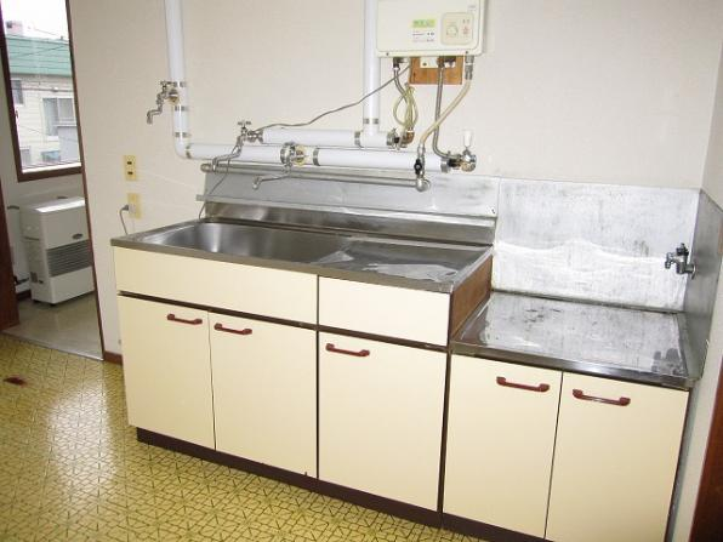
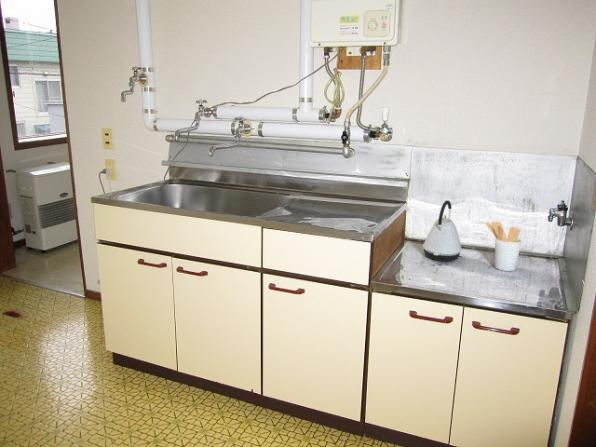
+ utensil holder (502, 244)
+ kettle (444, 229)
